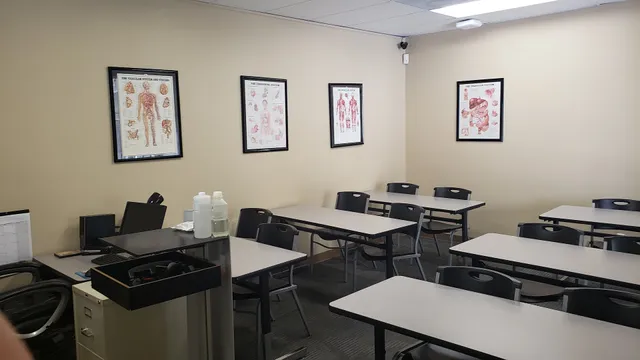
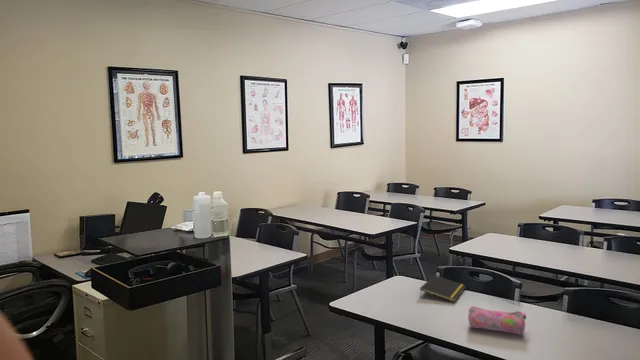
+ pencil case (496, 319)
+ notepad (443, 287)
